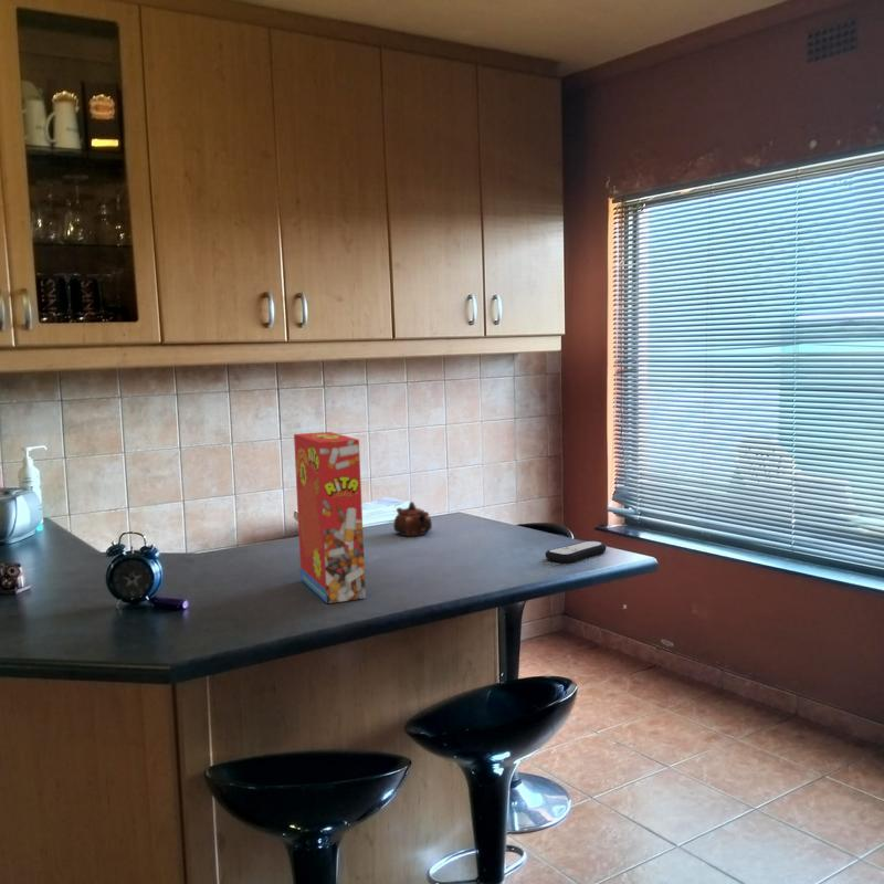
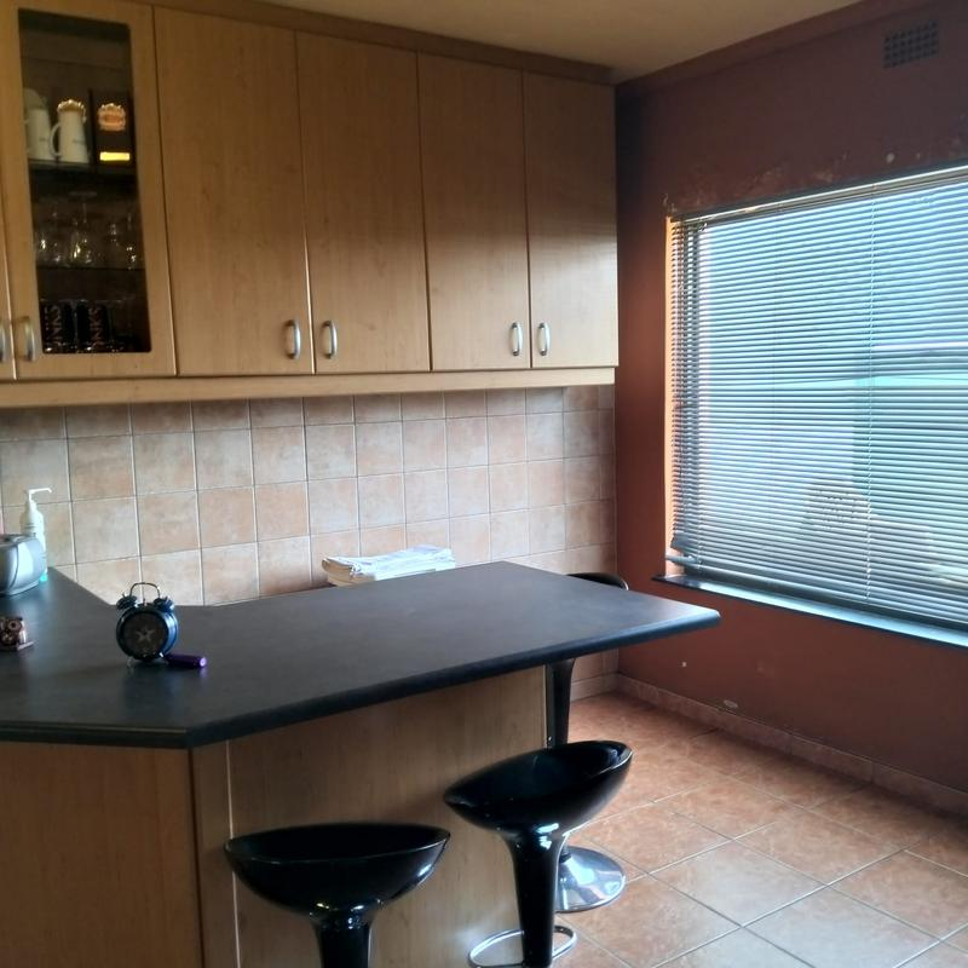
- teapot (412, 517)
- remote control (577, 550)
- cereal box (328, 513)
